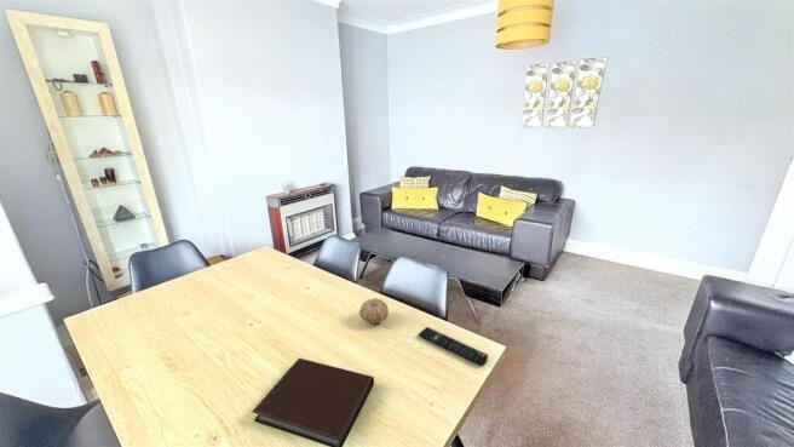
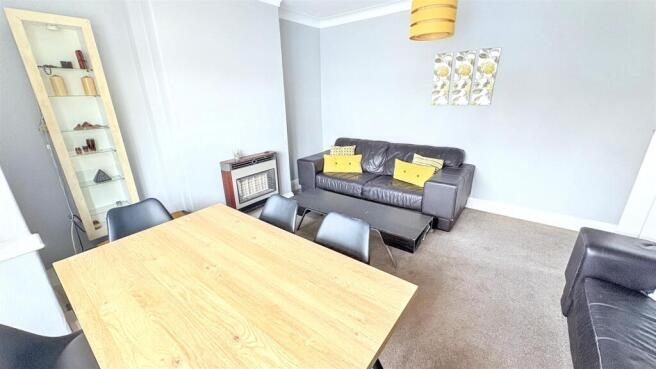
- remote control (451, 345)
- fruit (374, 311)
- notebook (317, 396)
